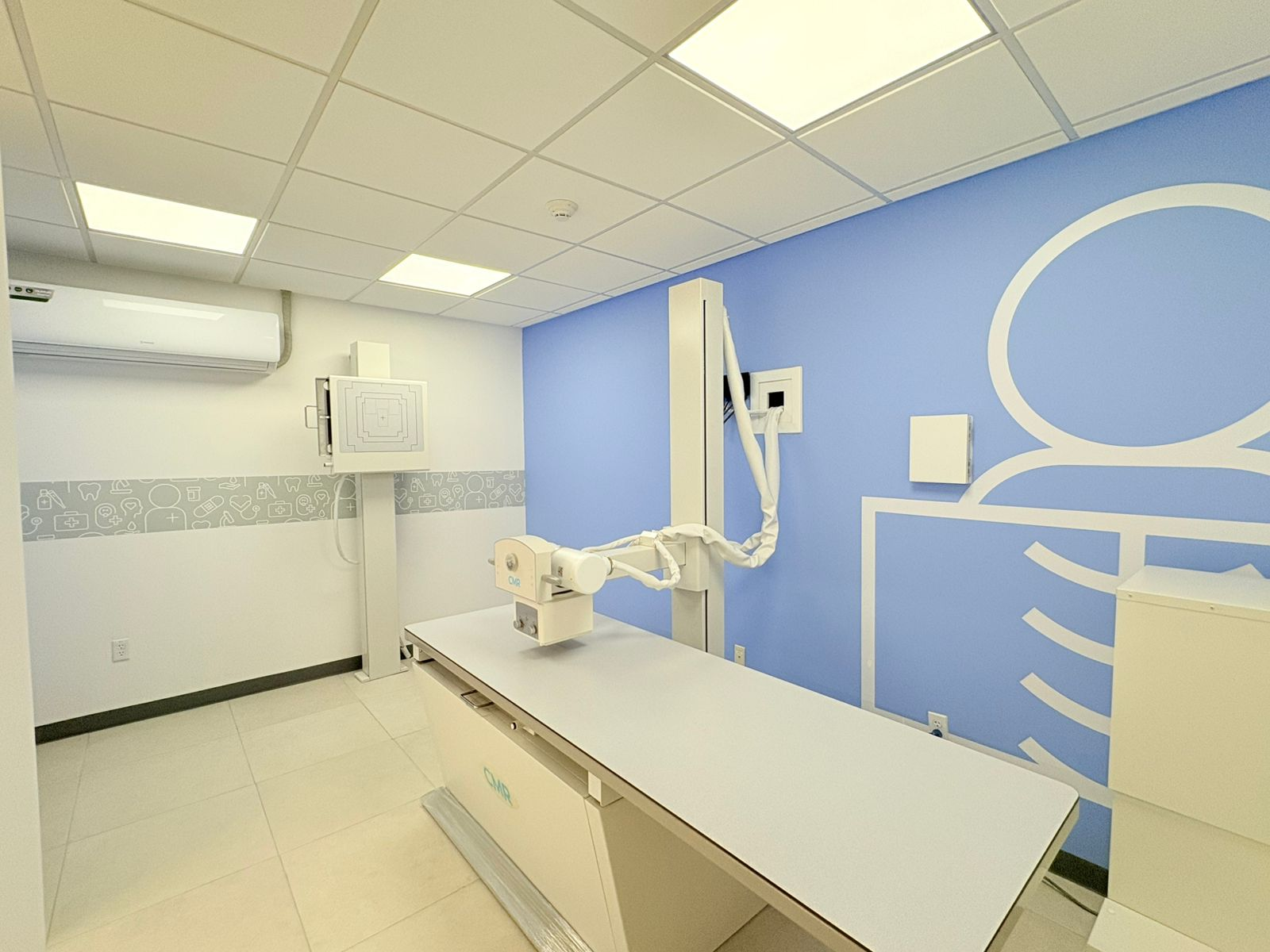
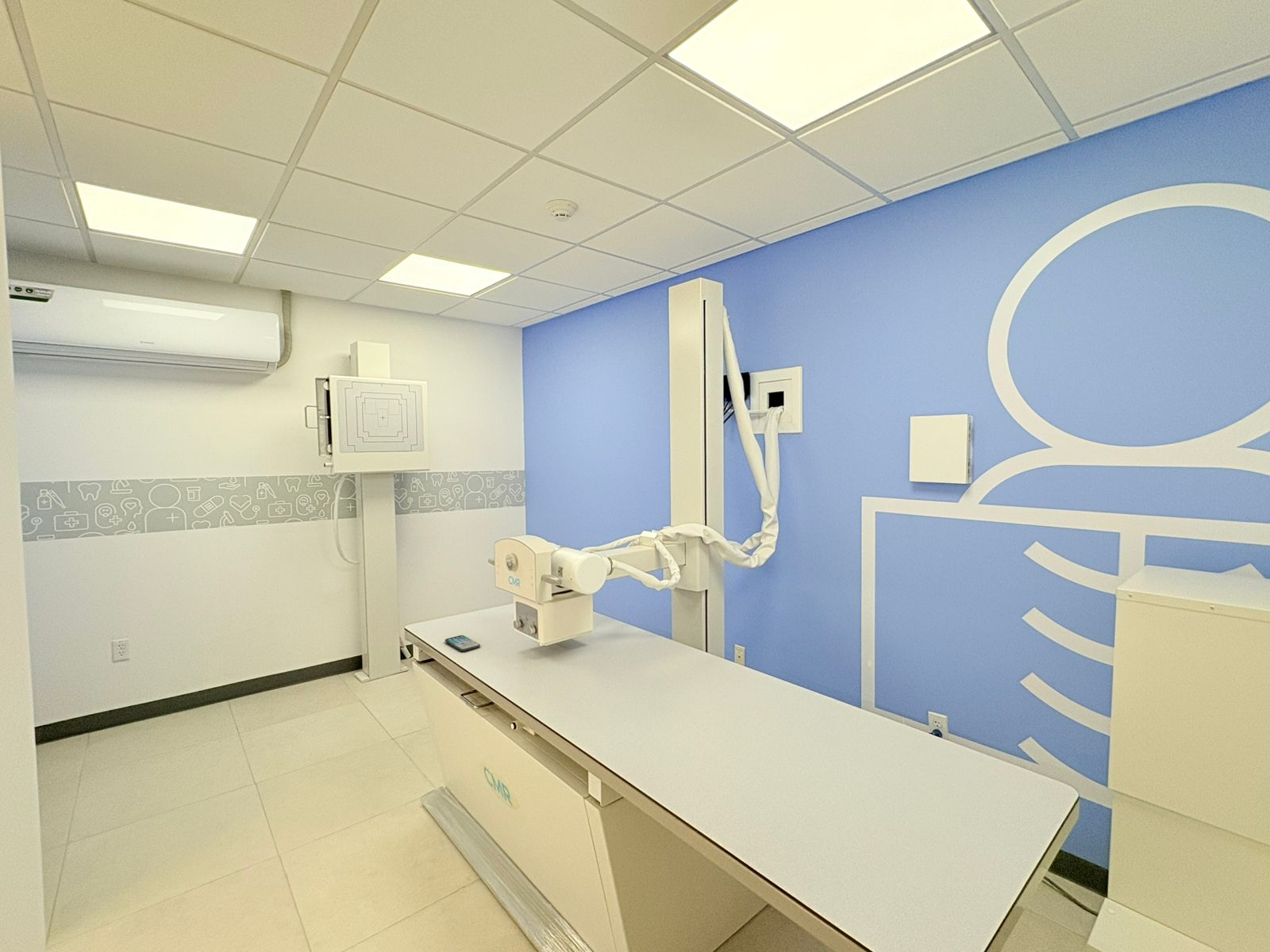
+ smartphone (462, 643)
